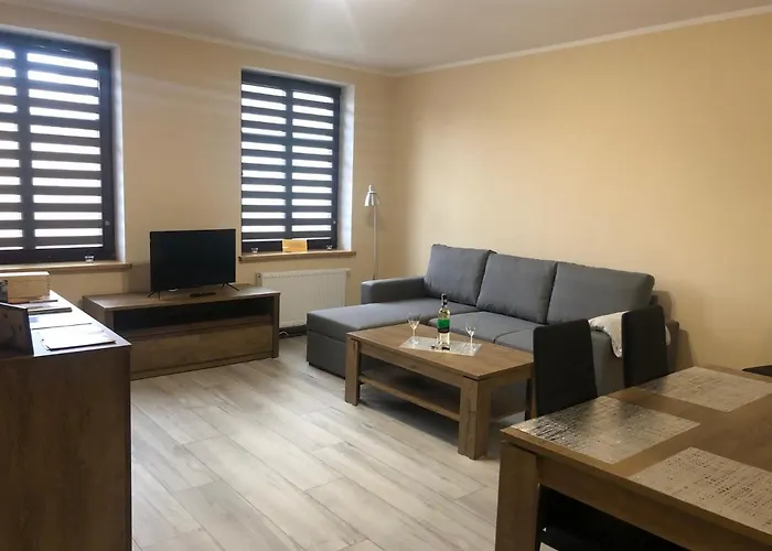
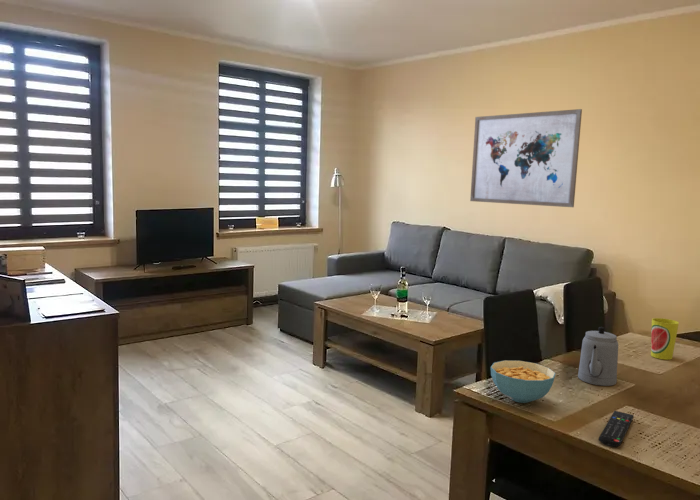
+ teapot (598, 354)
+ cup (663, 338)
+ wall art (521, 159)
+ remote control (616, 428)
+ cereal bowl (521, 384)
